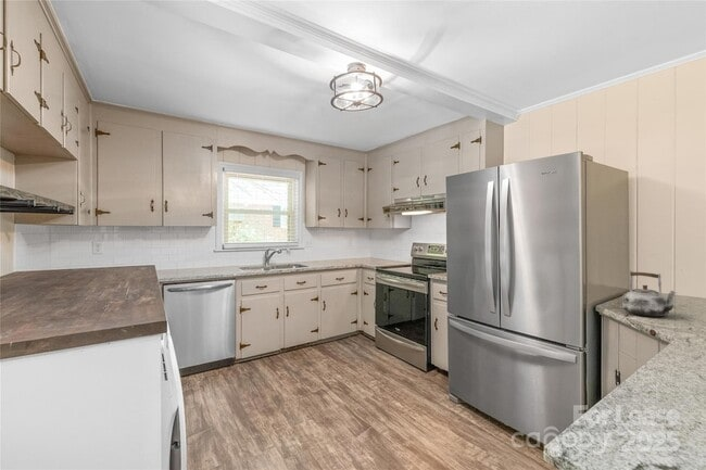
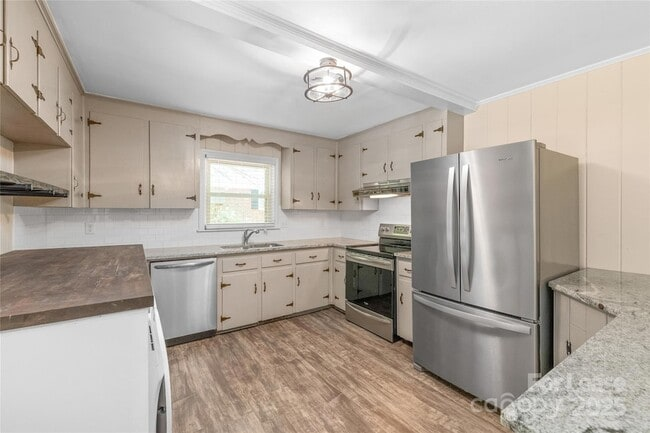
- kettle (650, 293)
